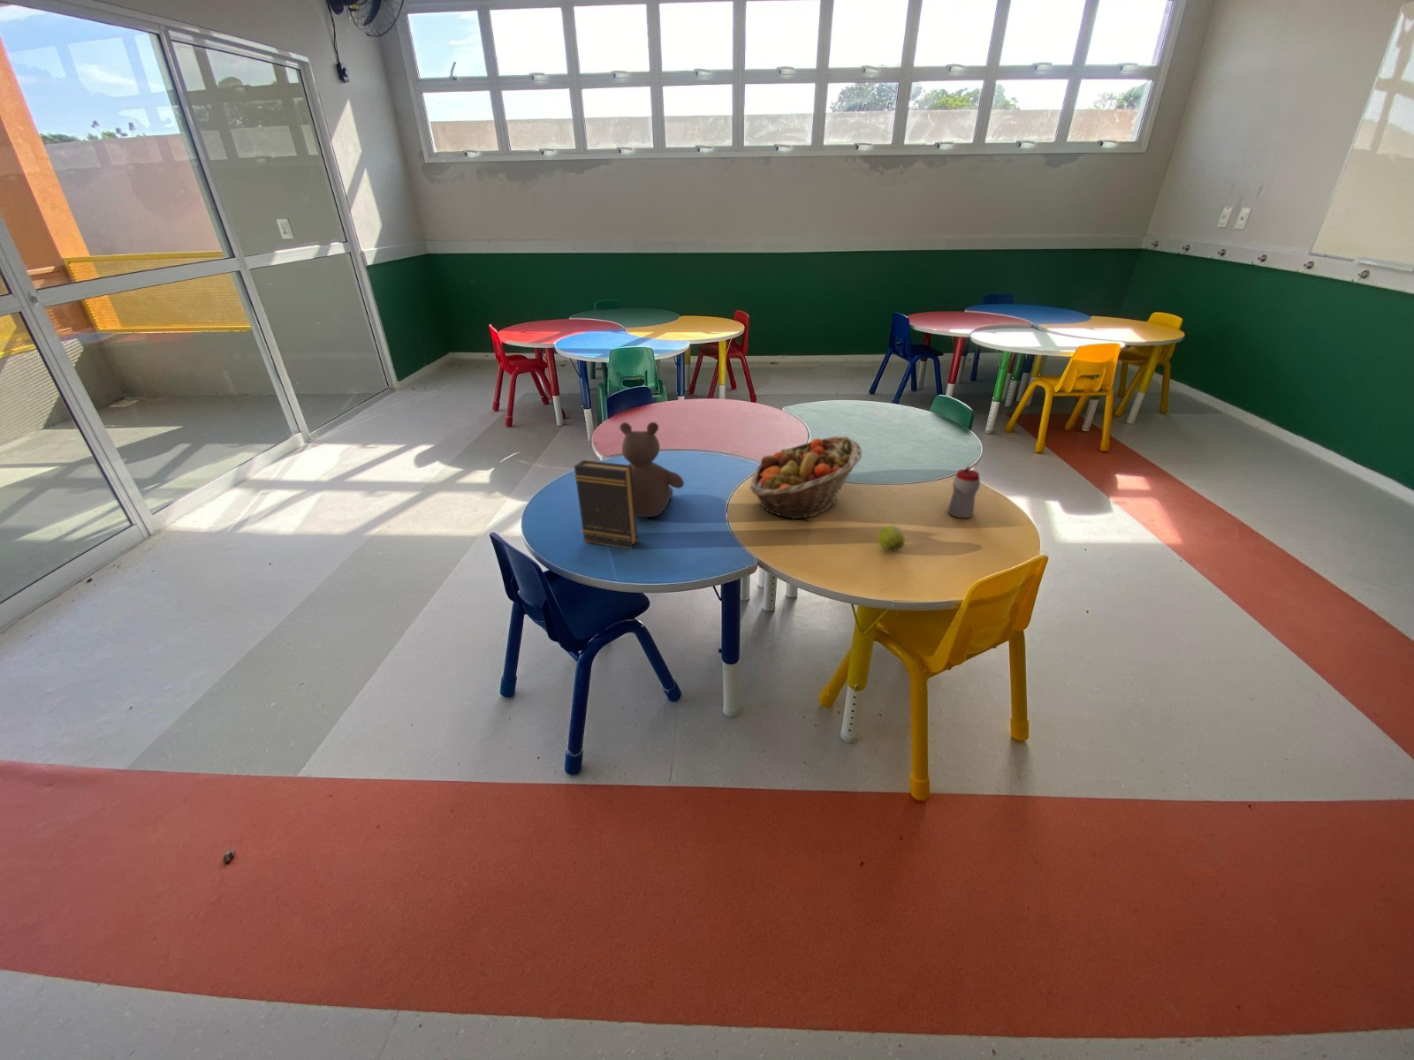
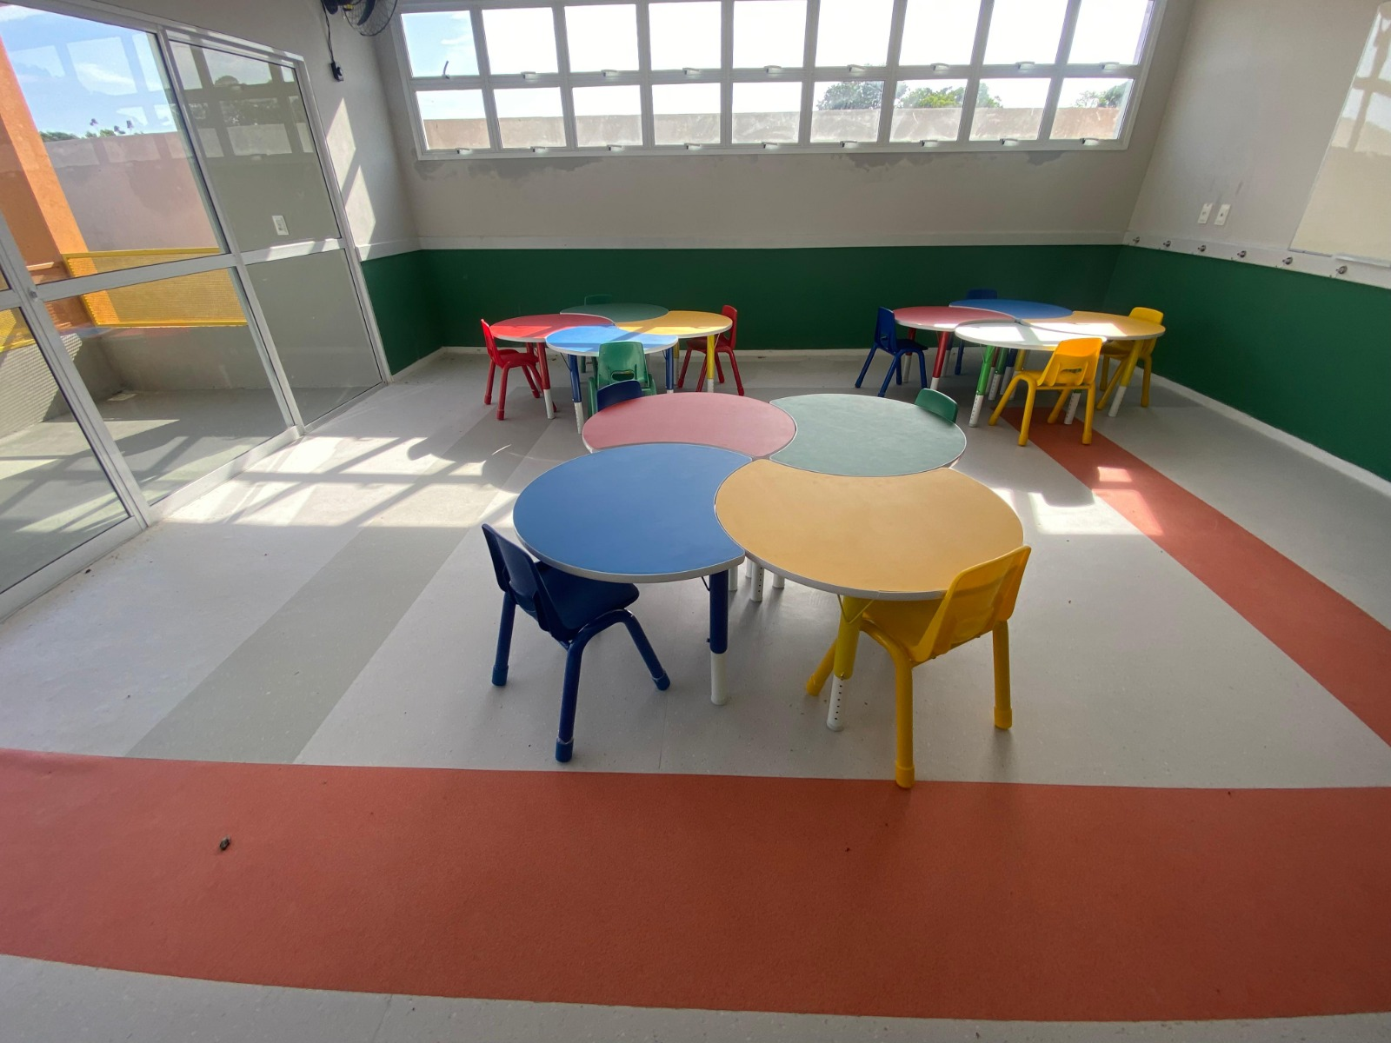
- sippy cup (964, 490)
- bear (644, 464)
- fruit basket (804, 473)
- book (606, 504)
- apple (891, 538)
